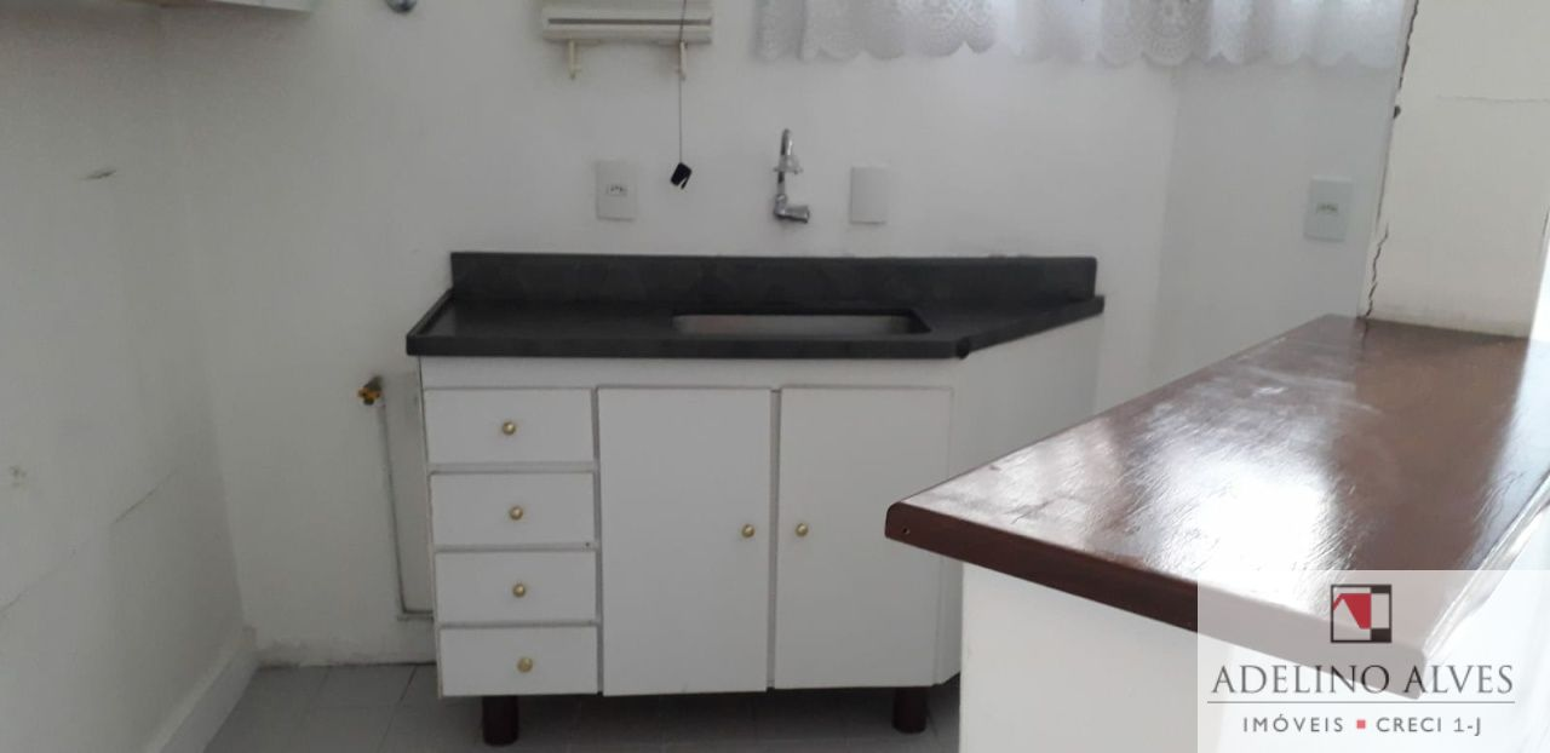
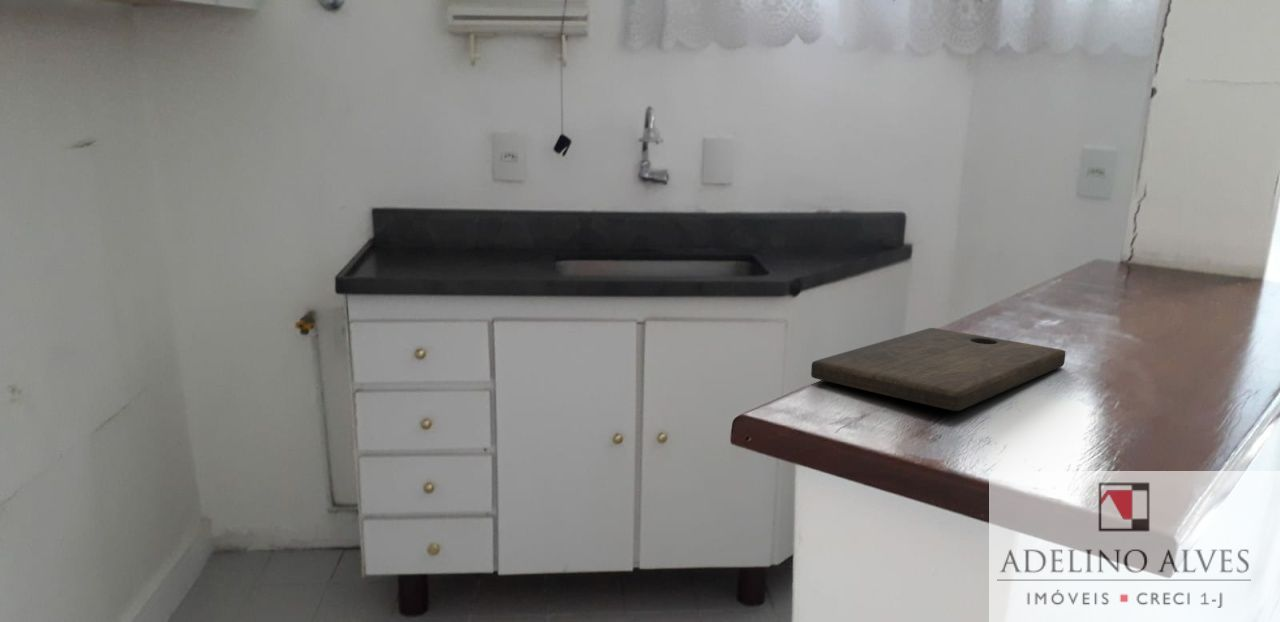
+ cutting board (942, 363)
